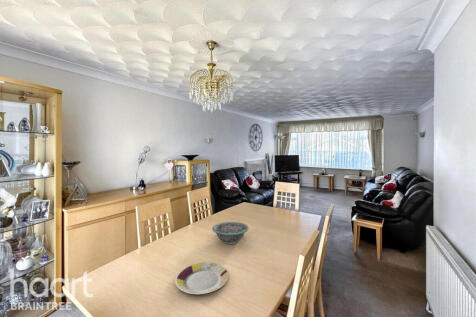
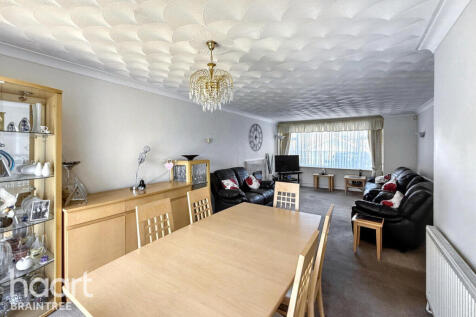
- plate (202, 278)
- decorative bowl (230, 234)
